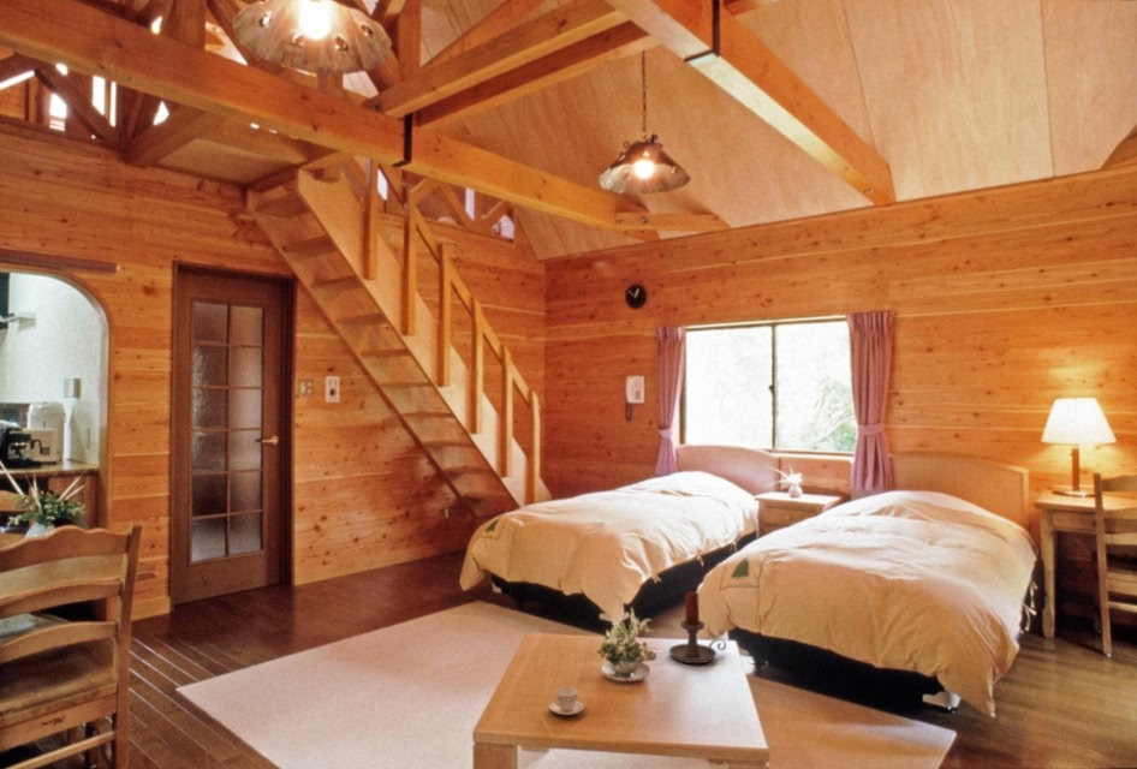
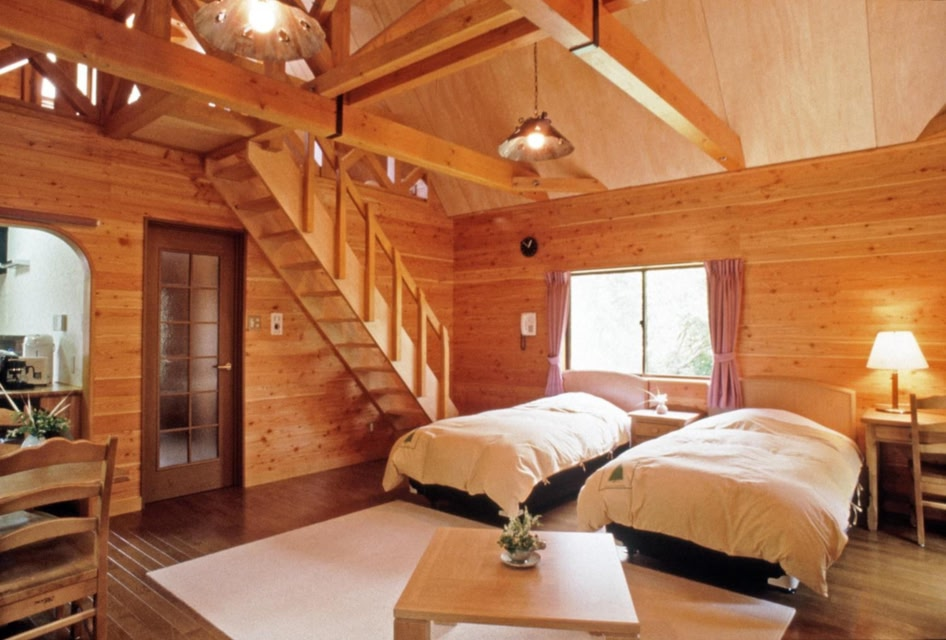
- teacup (566, 702)
- candle holder (698, 622)
